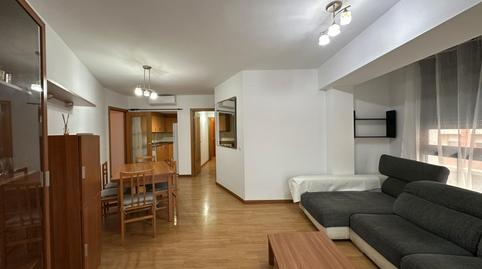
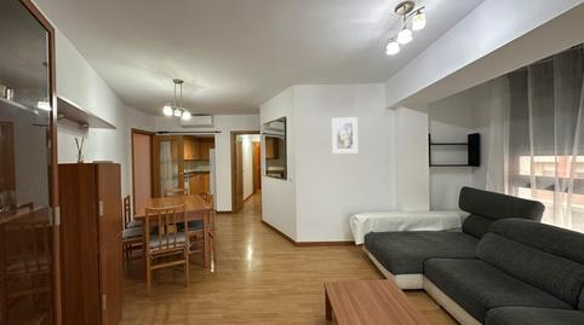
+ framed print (344, 135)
